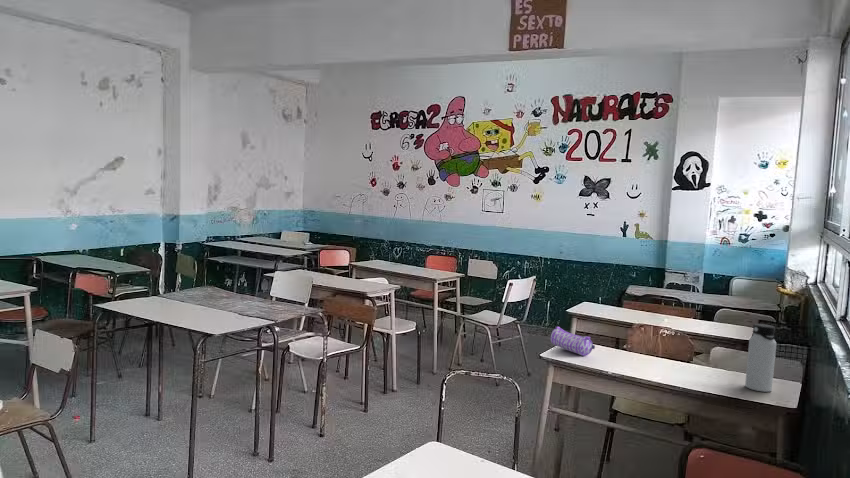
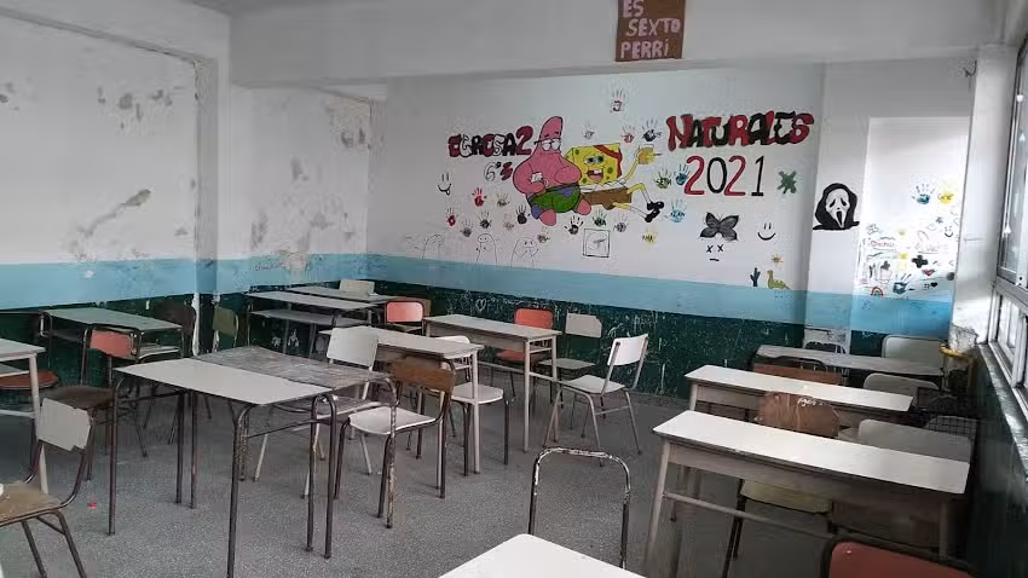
- water bottle (761, 356)
- pencil case (571, 341)
